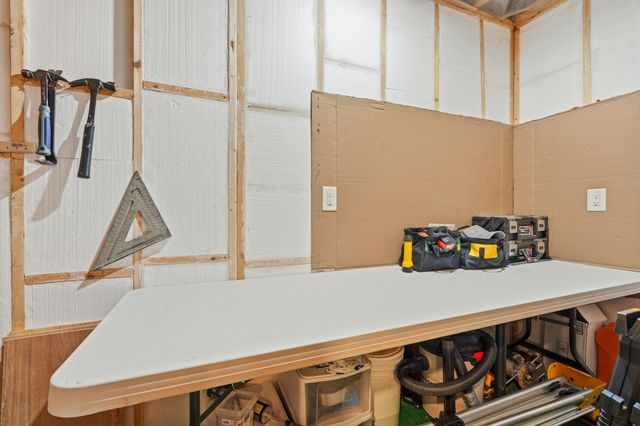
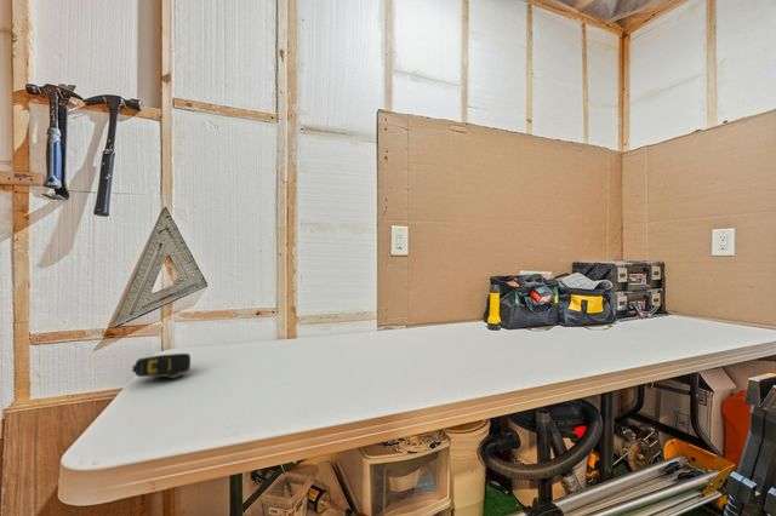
+ tape measure (161, 365)
